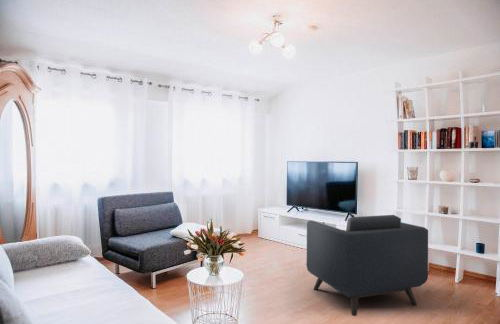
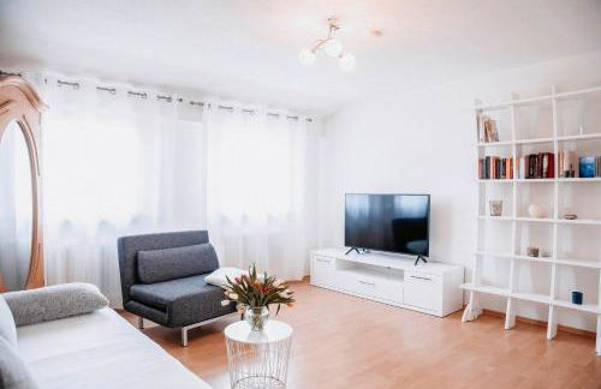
- armchair (362, 254)
